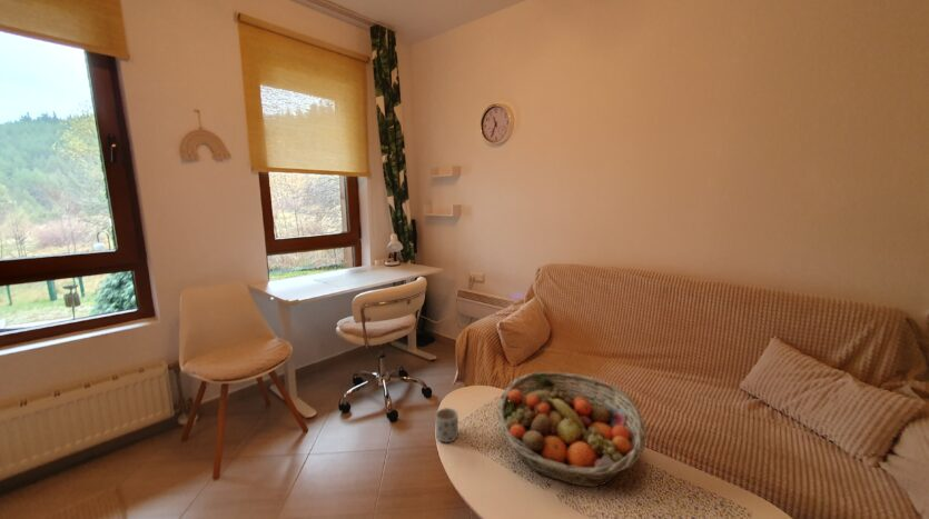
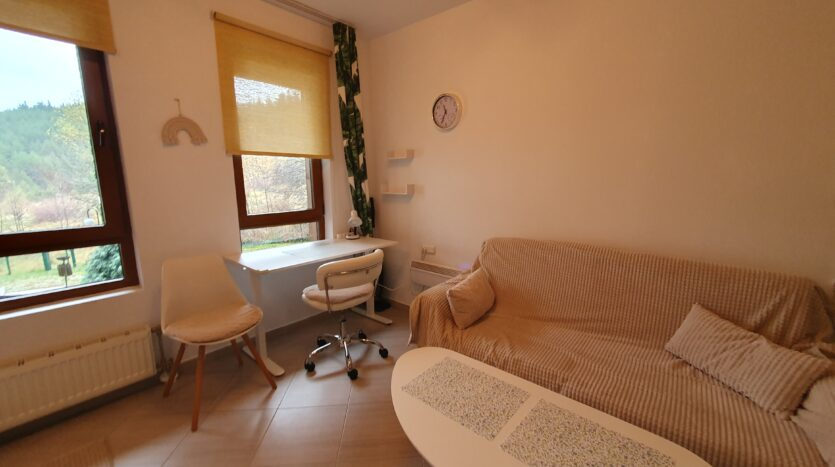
- mug (448, 422)
- fruit basket (566, 423)
